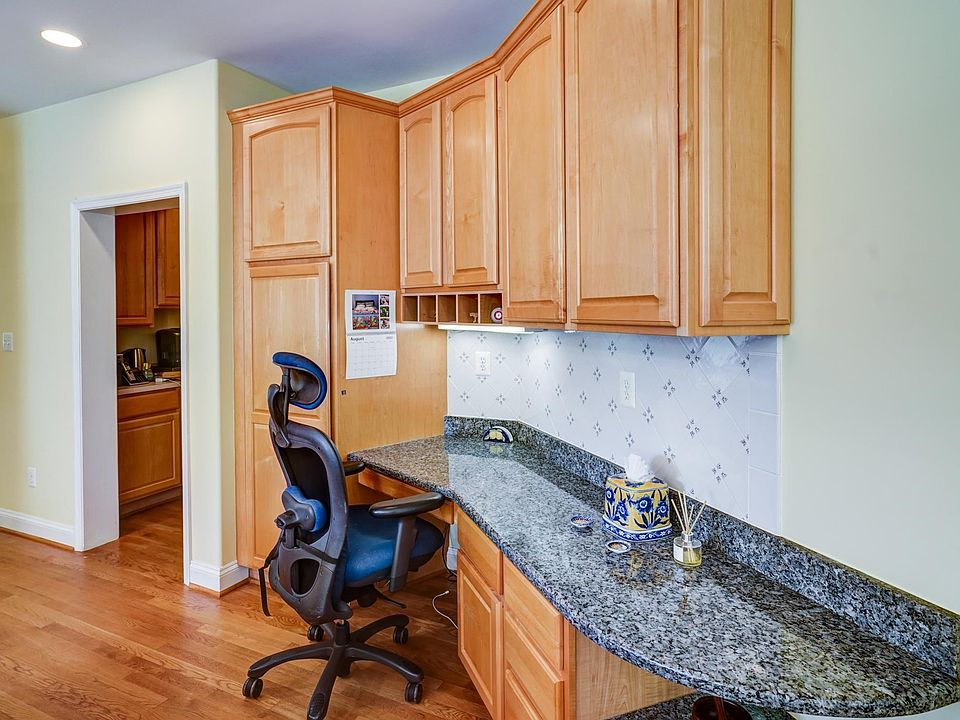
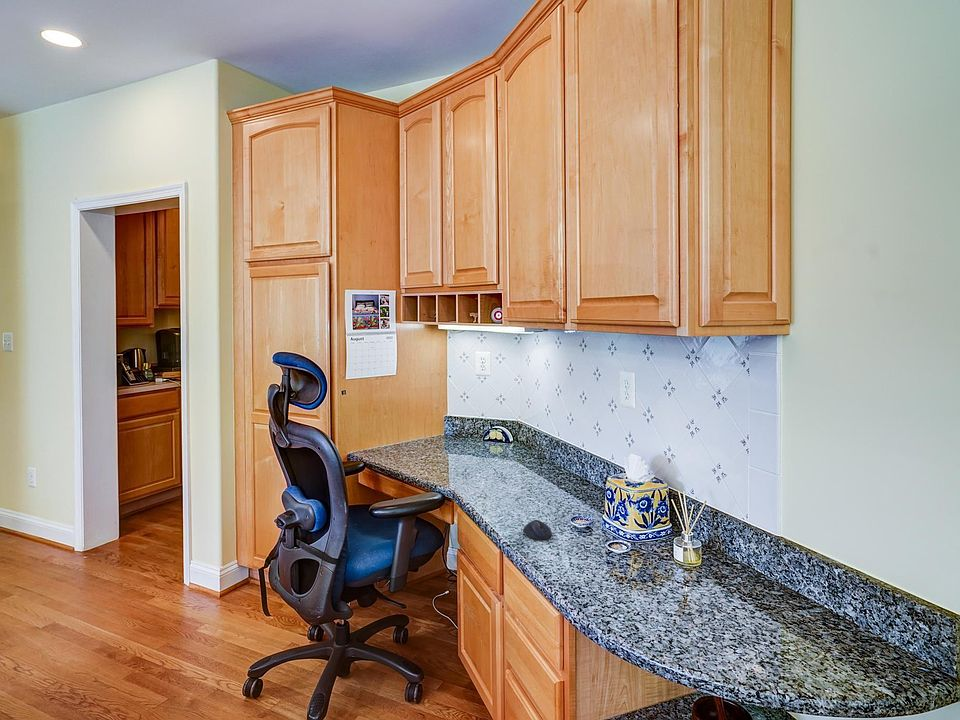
+ computer mouse (536, 528)
